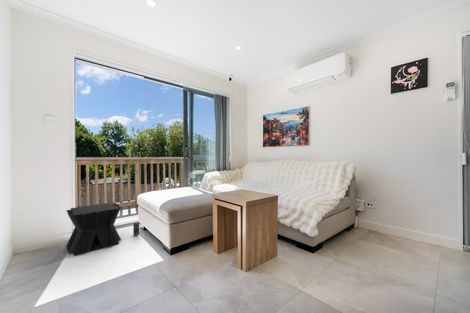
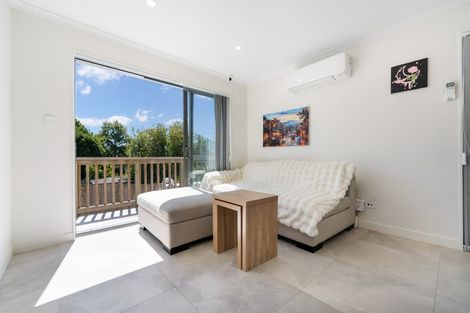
- side table (105, 223)
